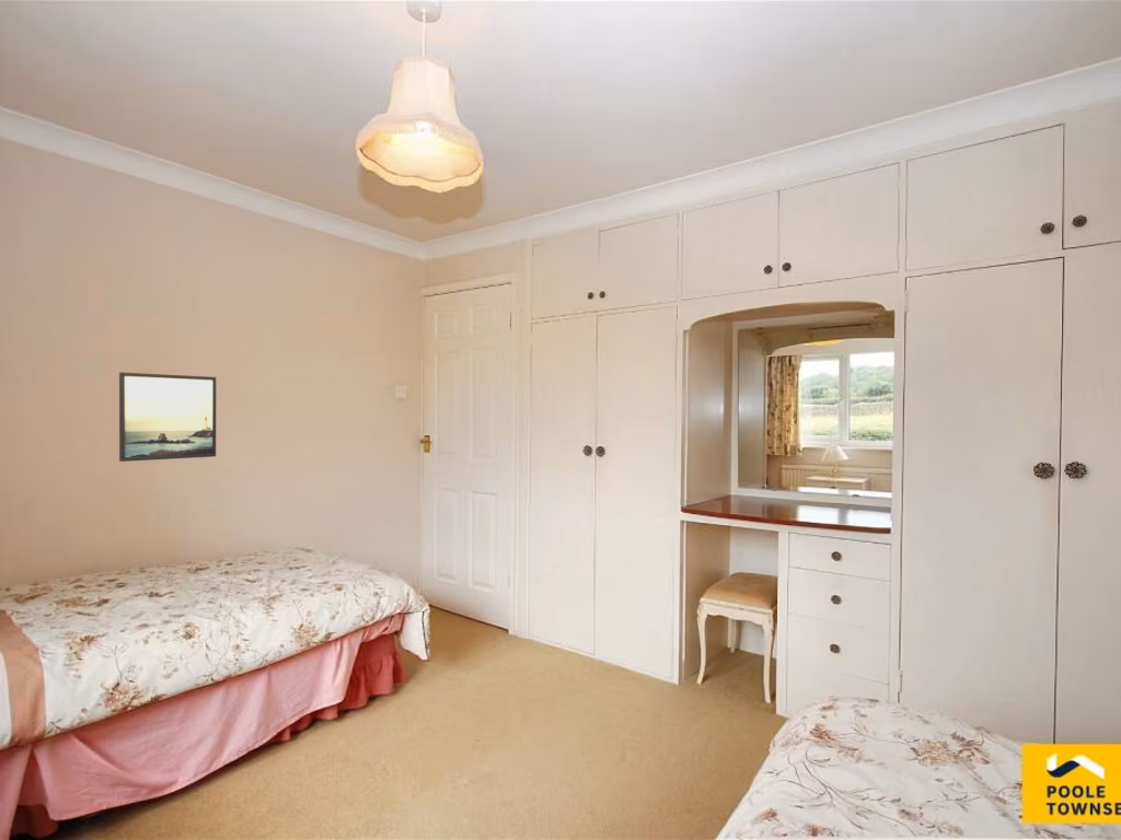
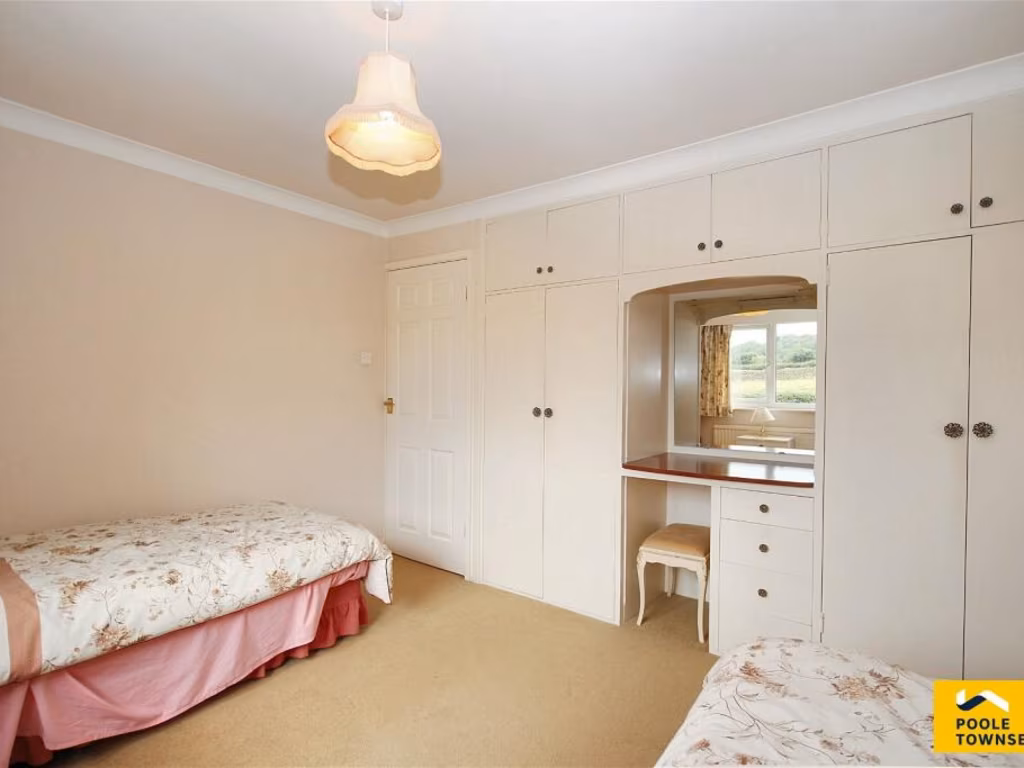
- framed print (170, 417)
